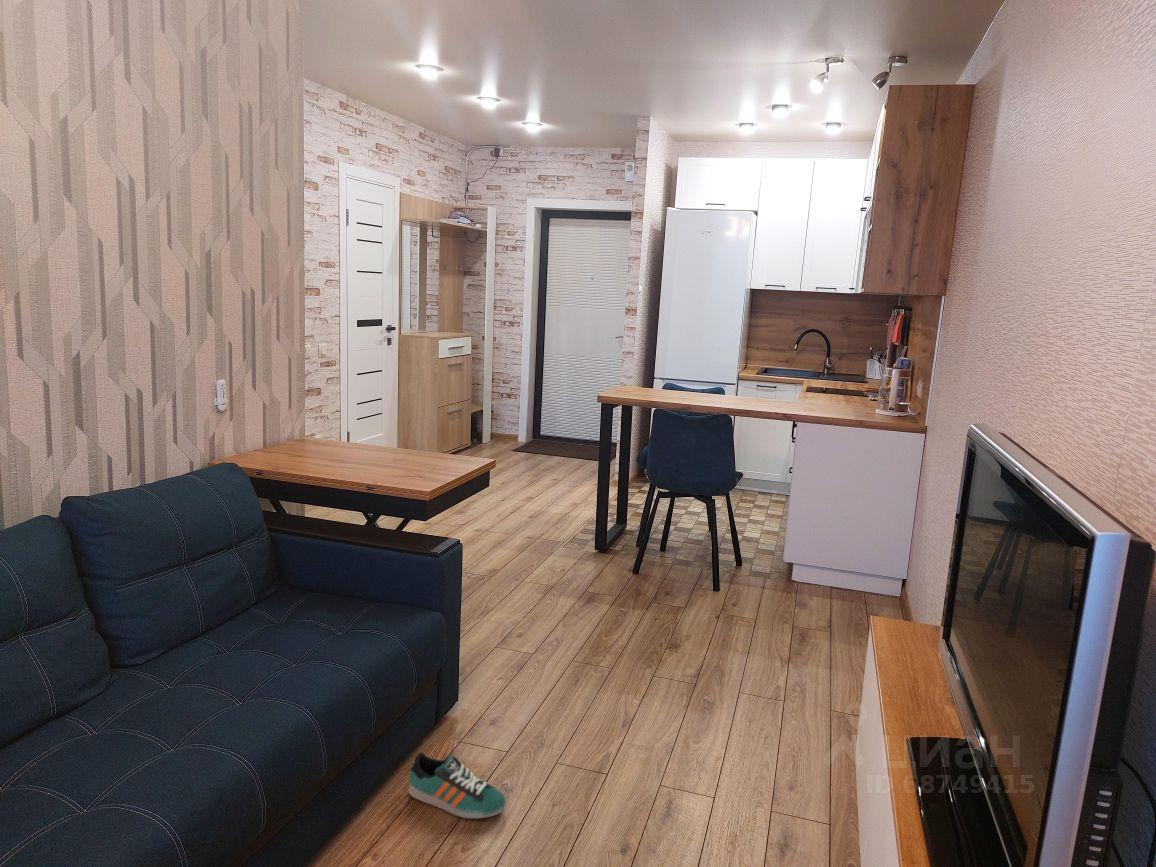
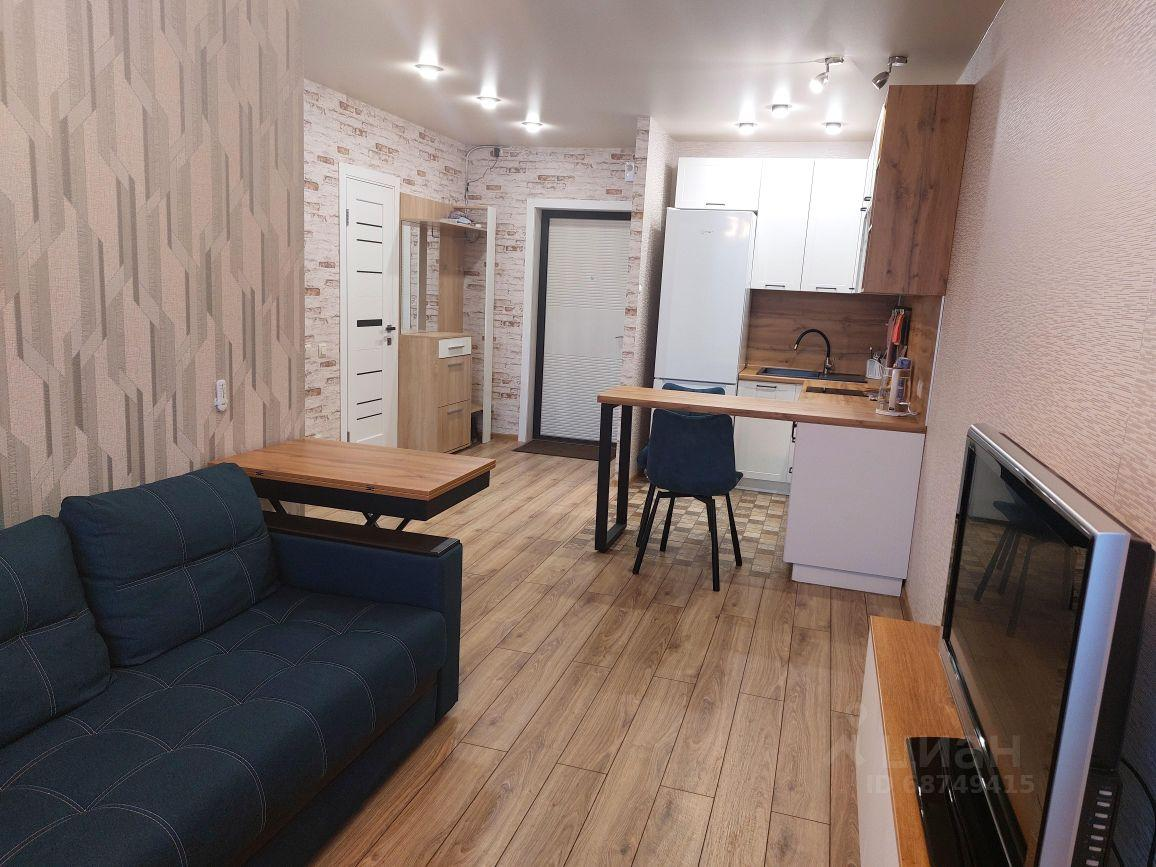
- sneaker (456, 783)
